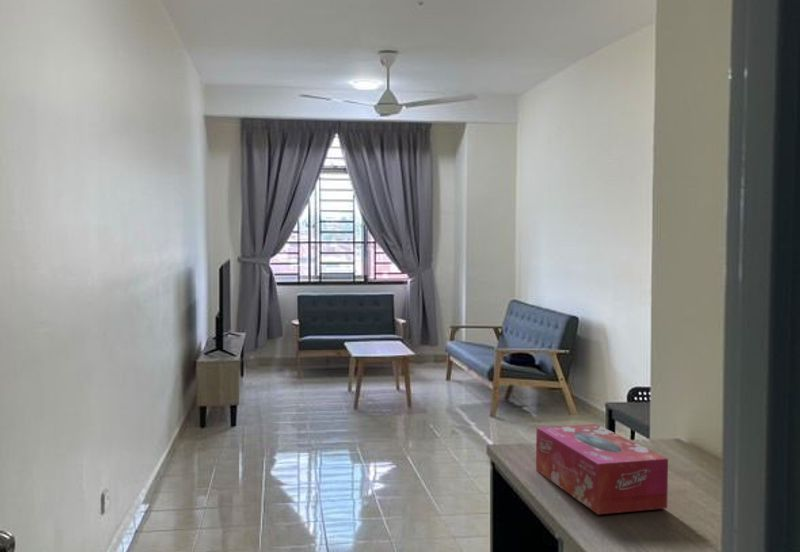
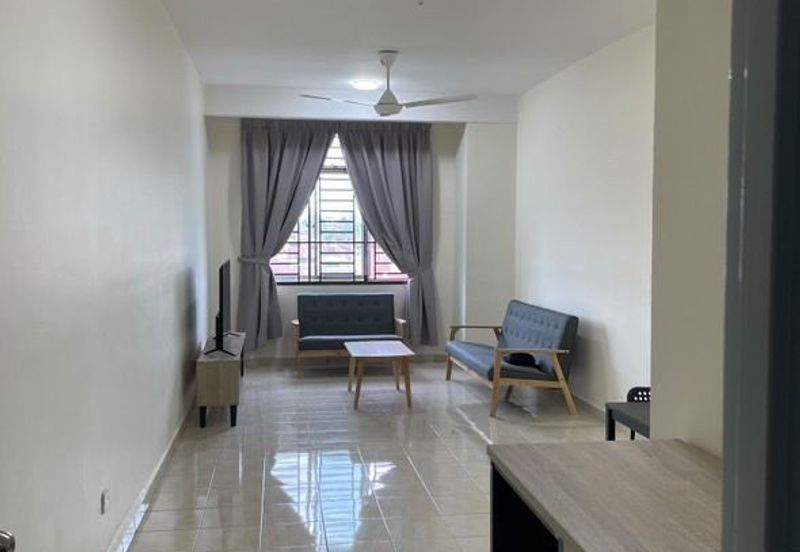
- tissue box (596, 464)
